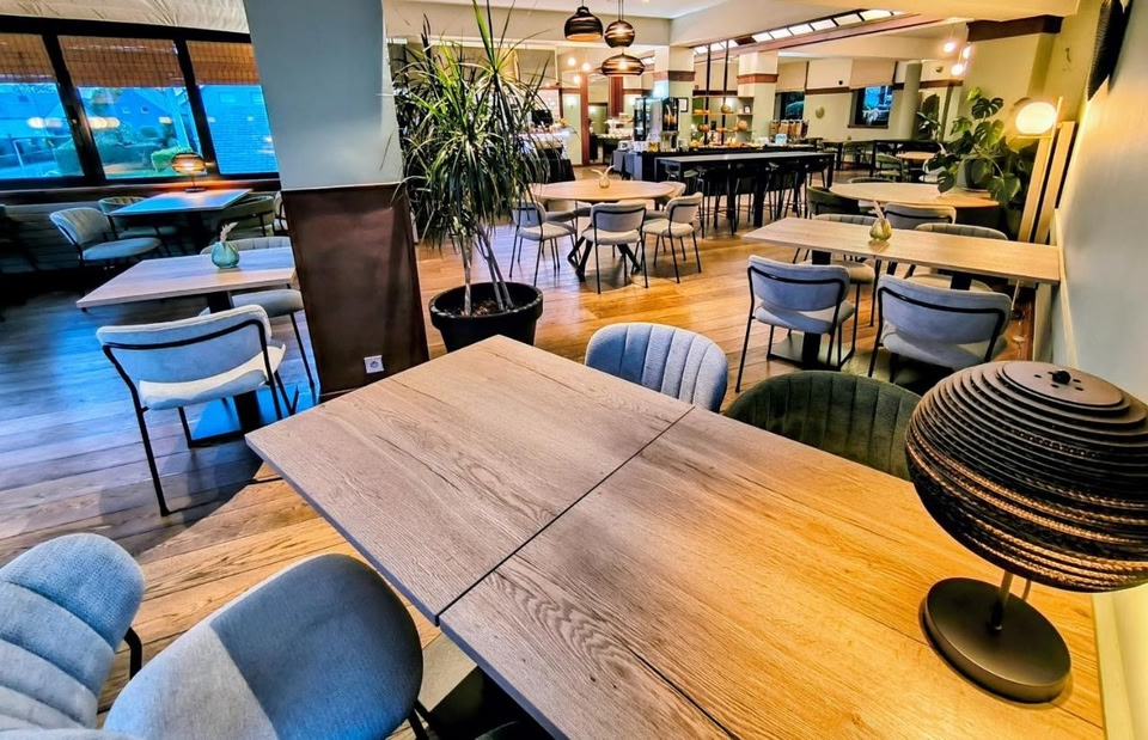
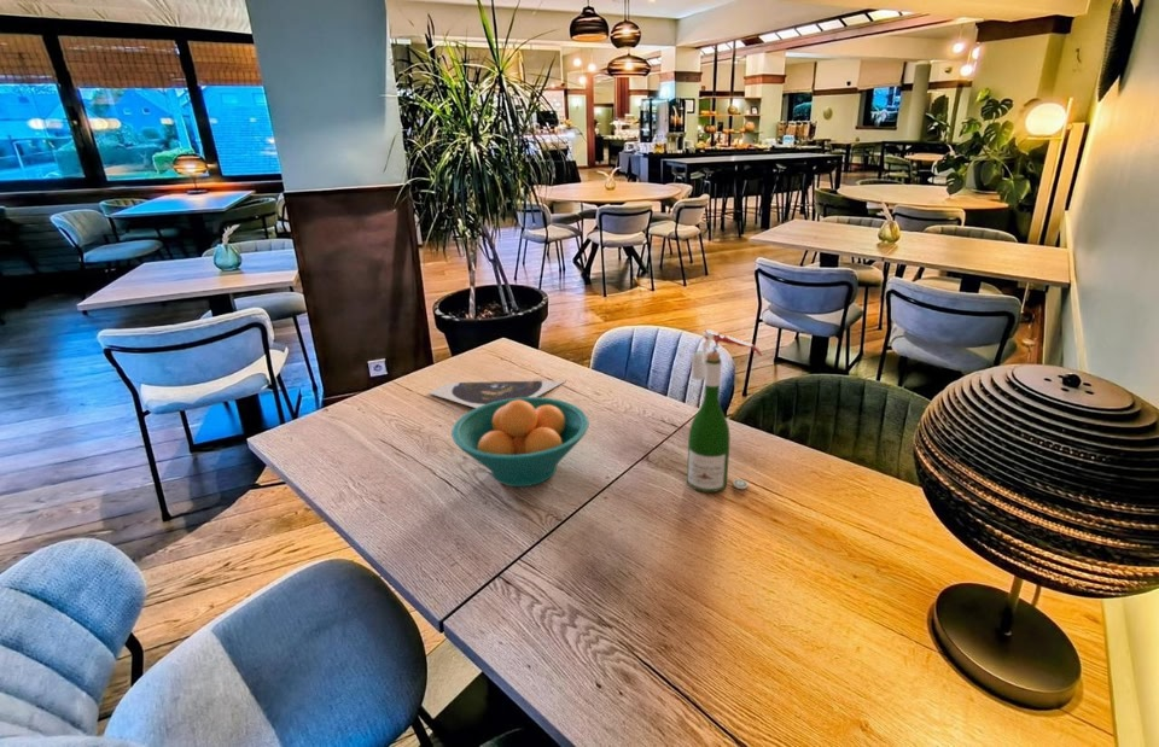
+ wine bottle (721, 410)
+ fruit bowl (522, 437)
+ plate (499, 386)
